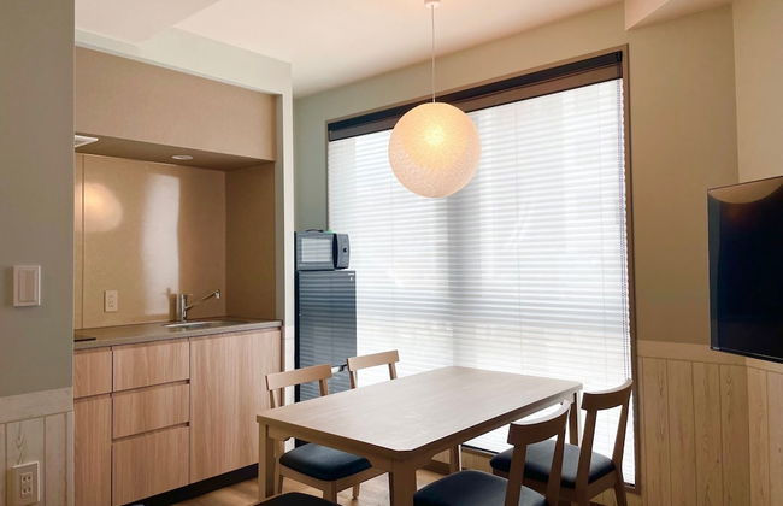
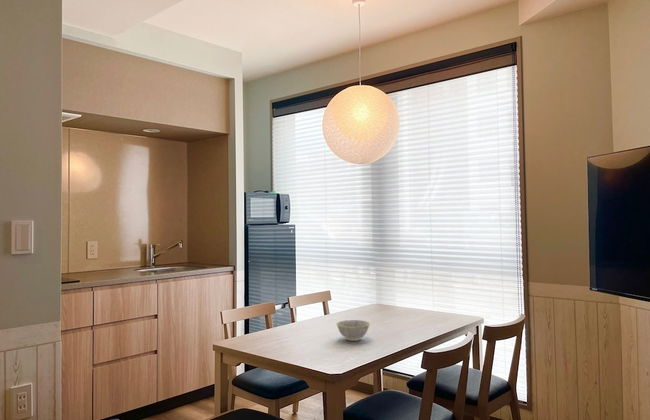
+ bowl (353, 331)
